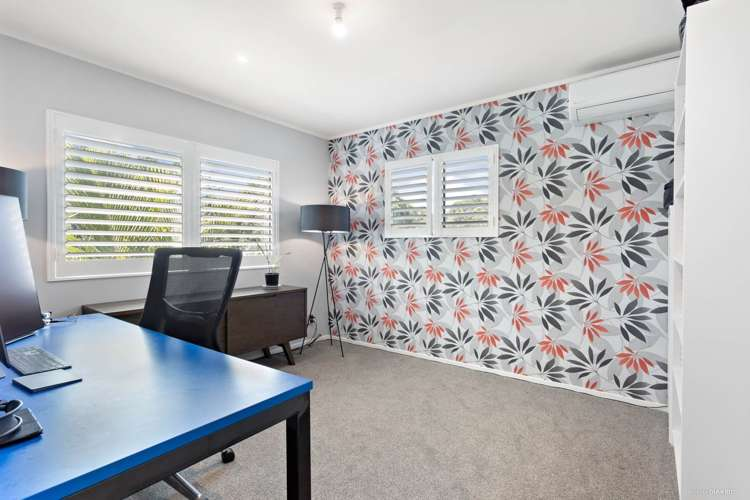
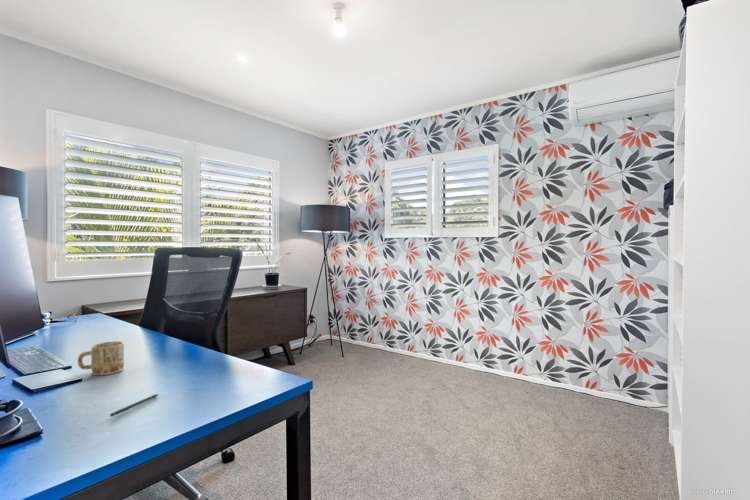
+ mug (101, 358)
+ pen (136, 404)
